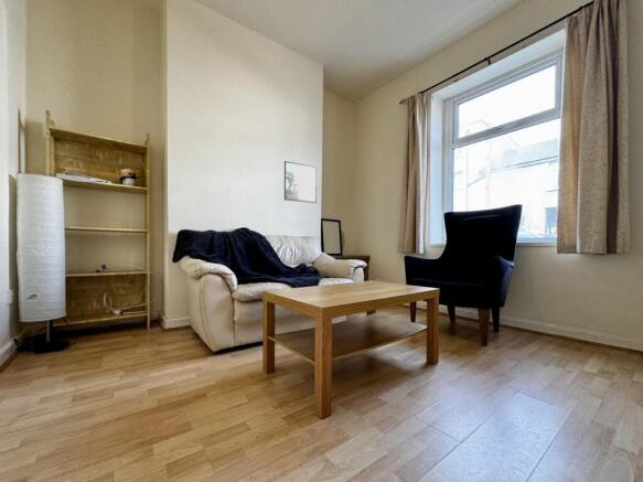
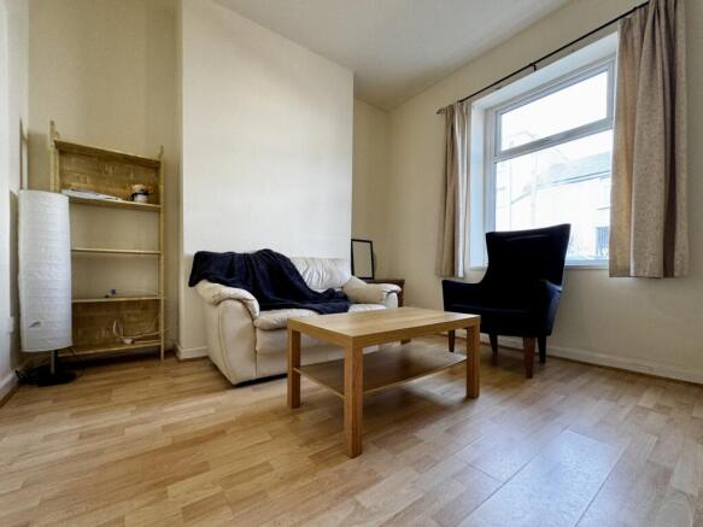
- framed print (301, 182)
